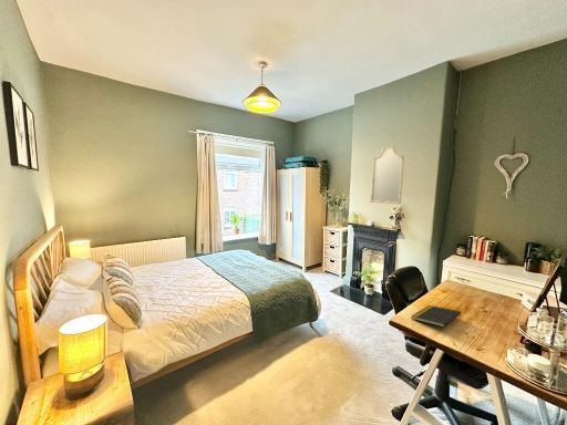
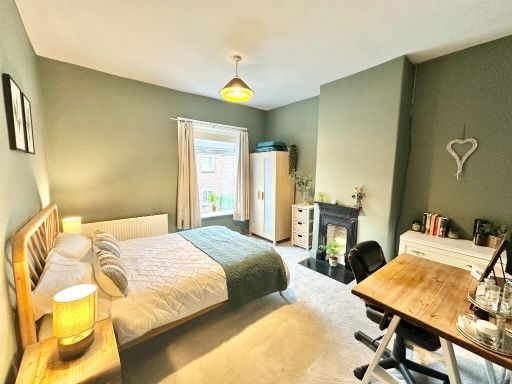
- notepad (435, 314)
- home mirror (386, 175)
